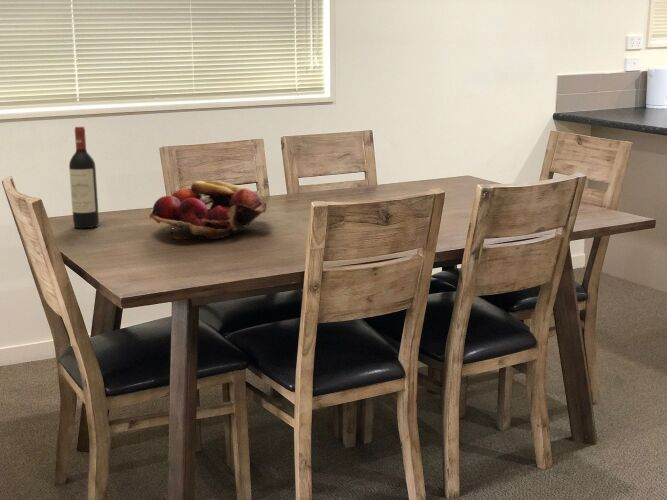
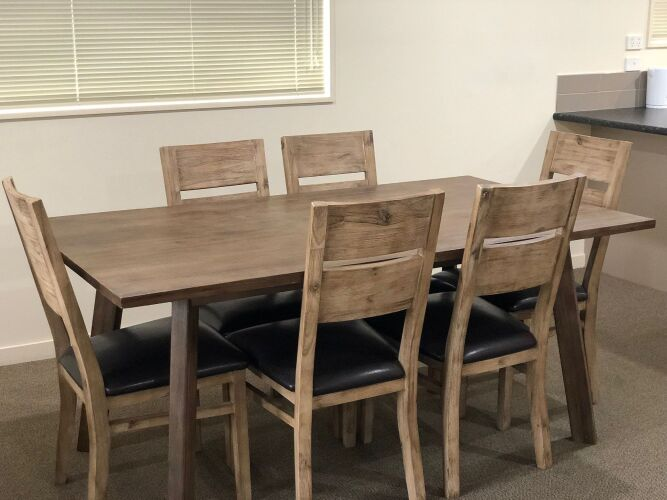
- wine bottle (83, 177)
- fruit basket (210, 207)
